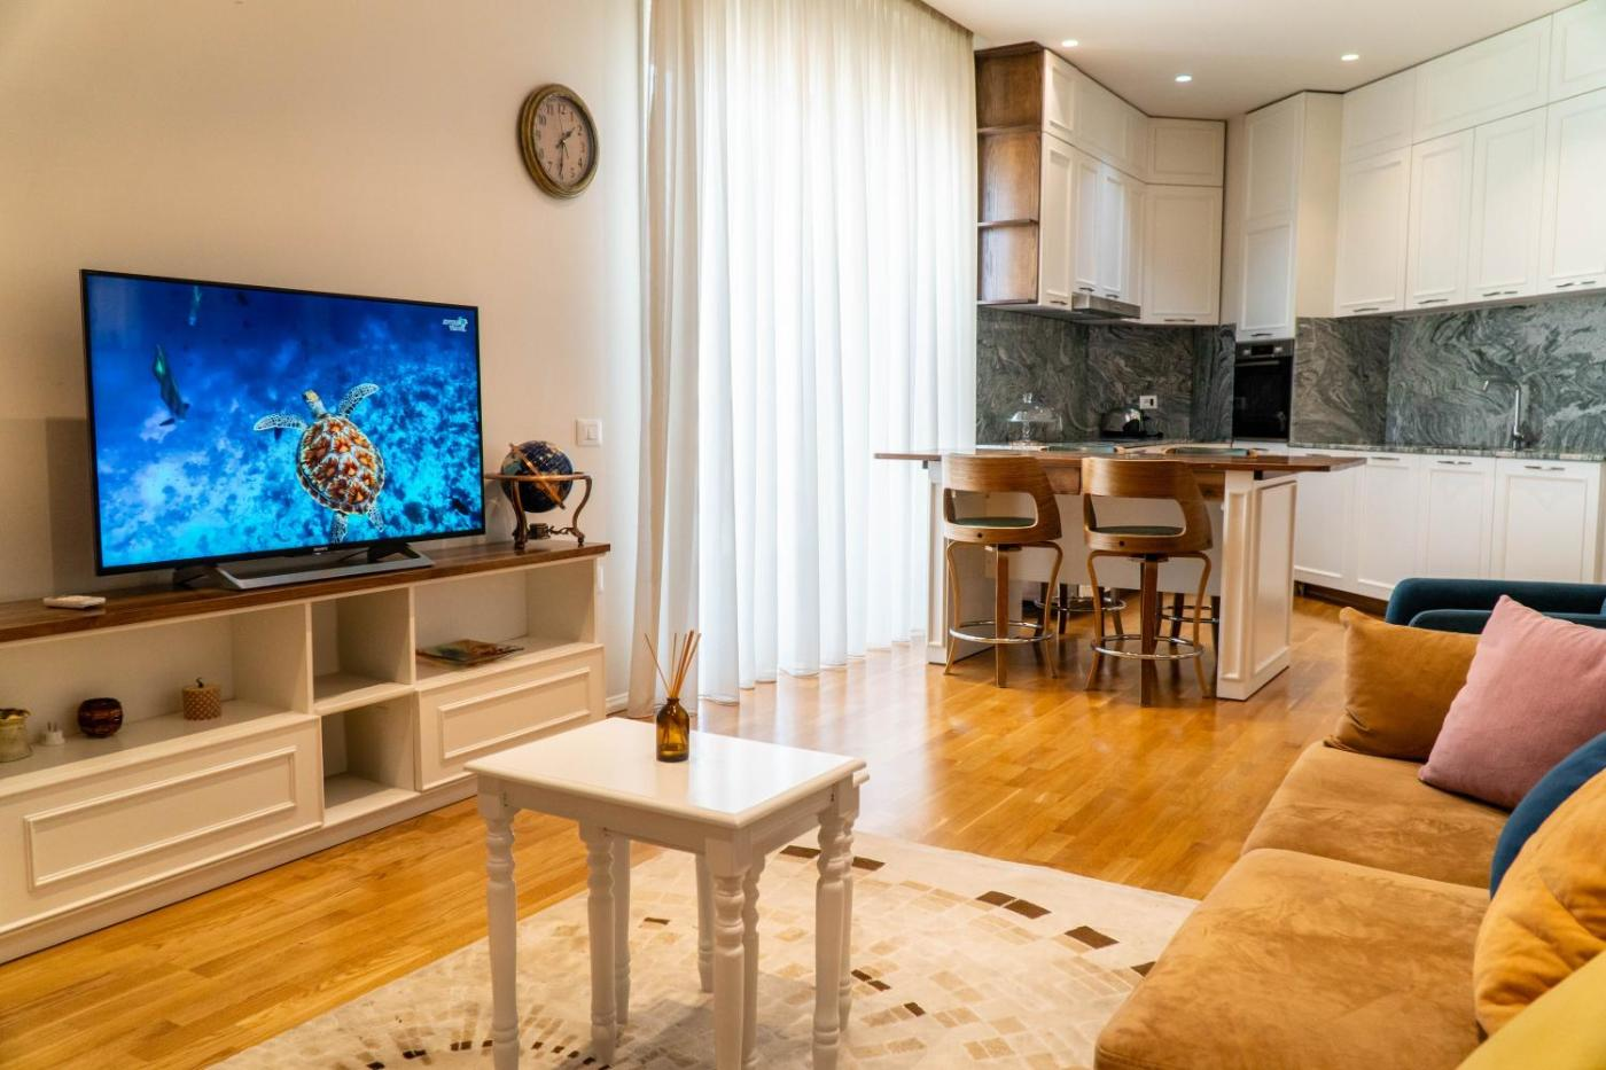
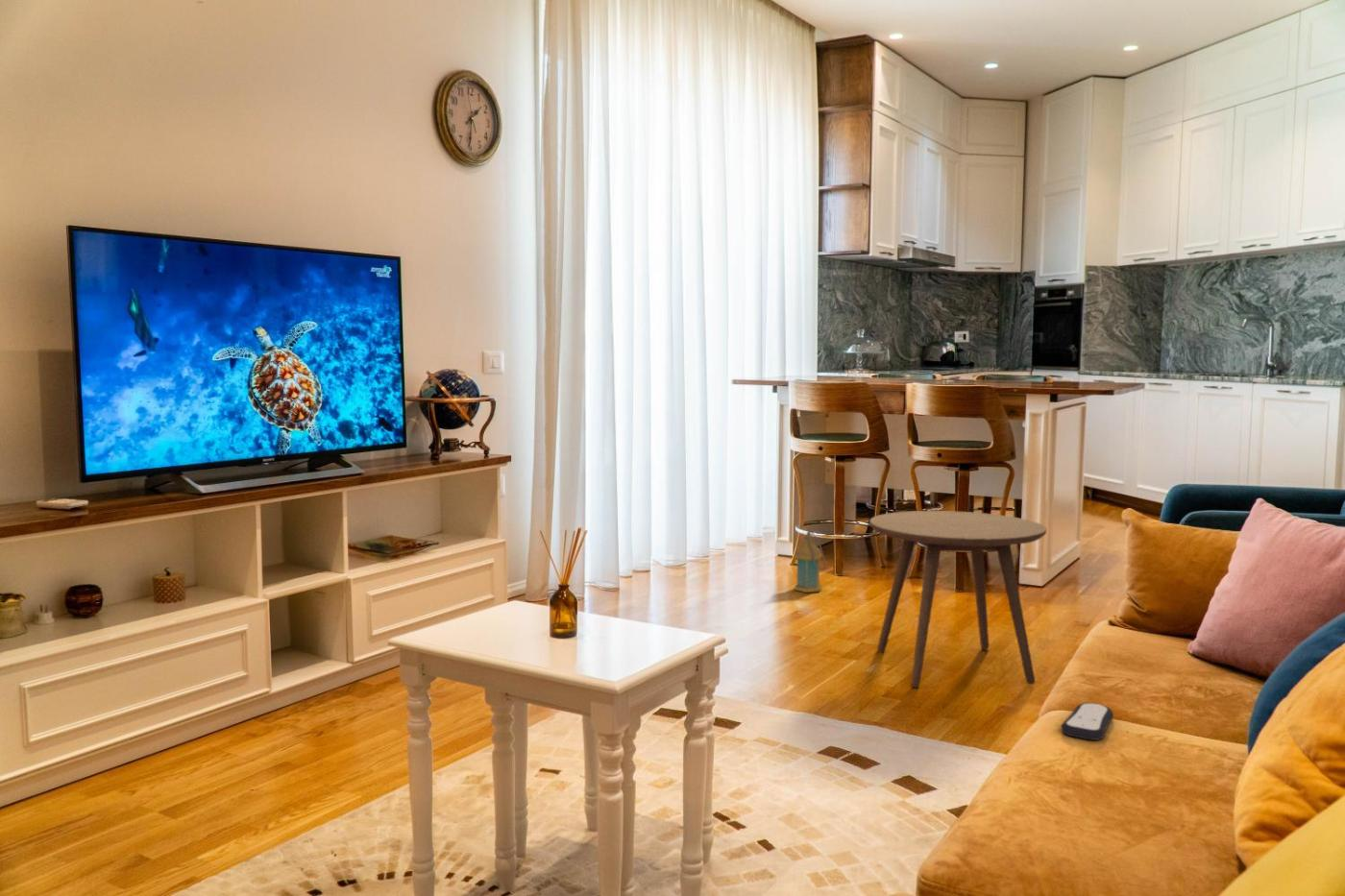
+ lantern (808, 558)
+ side table (934, 590)
+ remote control (1088, 719)
